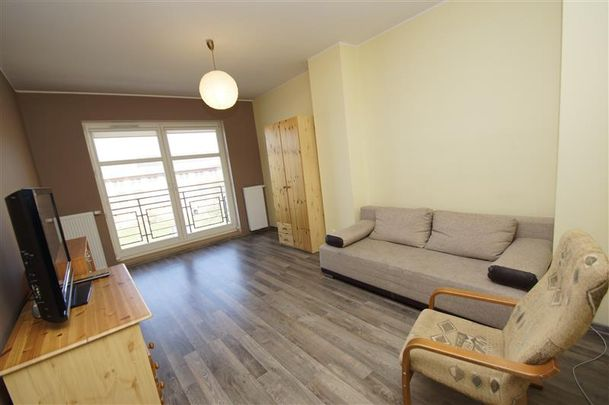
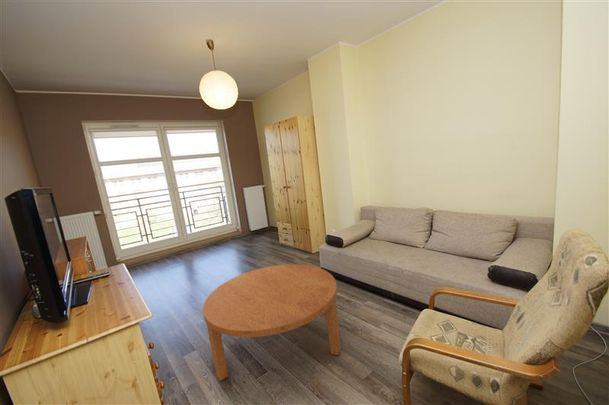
+ coffee table (275, 316)
